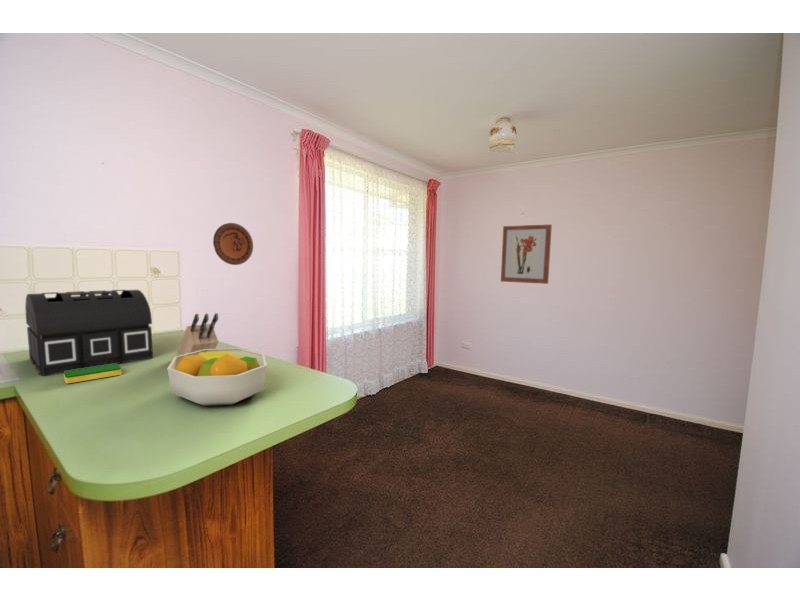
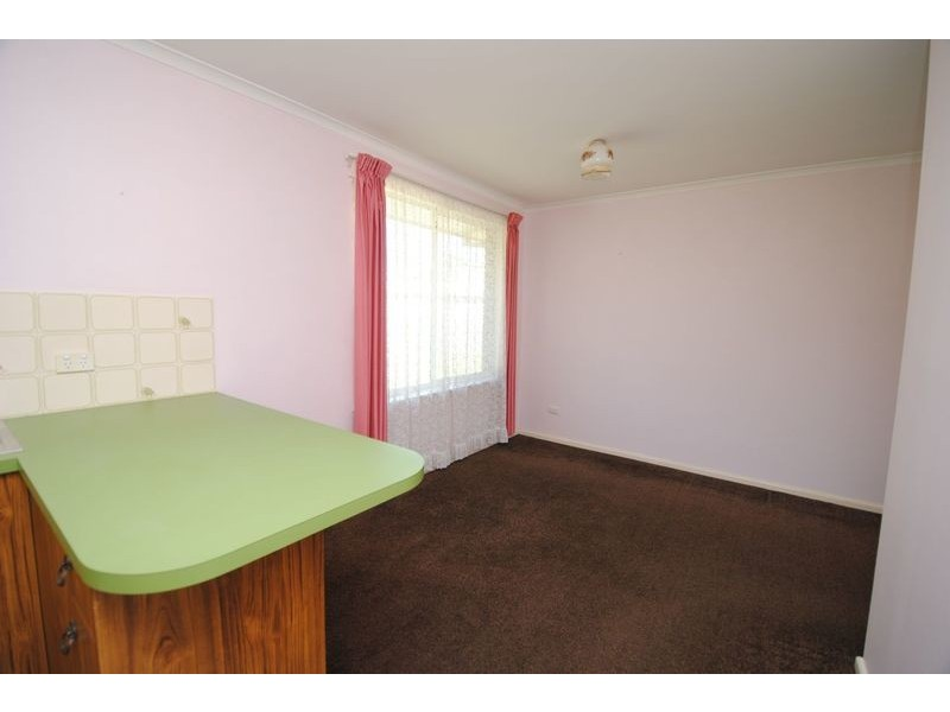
- fruit bowl (219, 369)
- wall art (525, 254)
- dish sponge (93, 373)
- treasure chest (90, 325)
- knife block (197, 337)
- decorative plate (233, 244)
